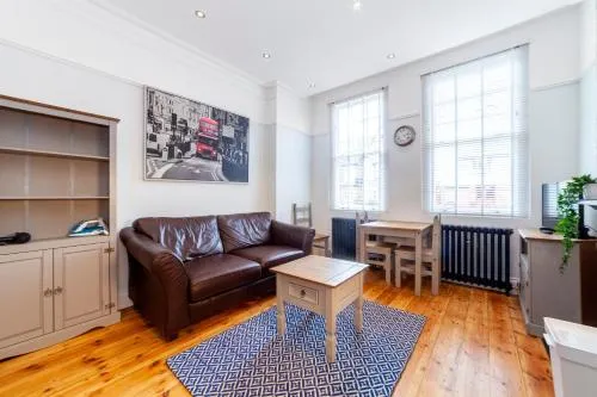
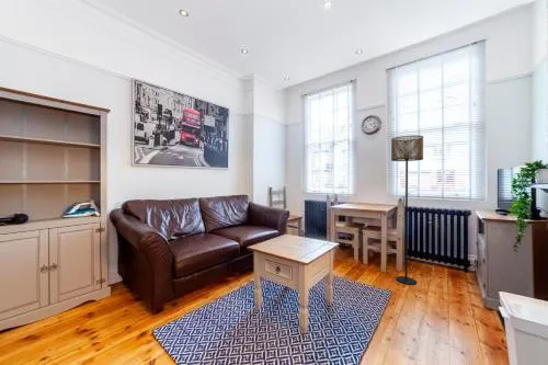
+ floor lamp (406, 209)
